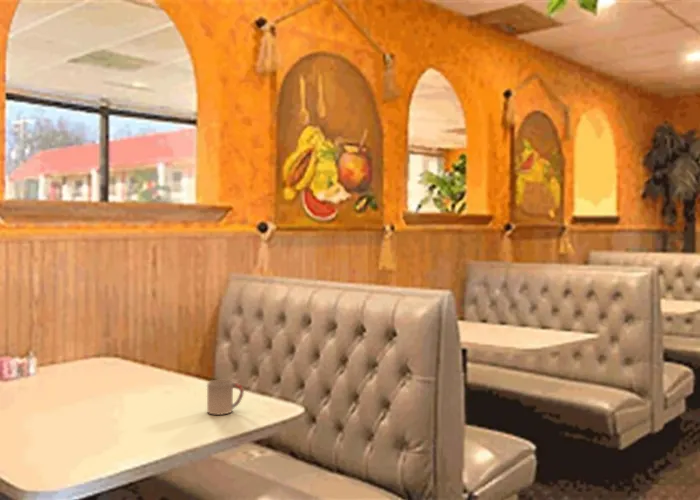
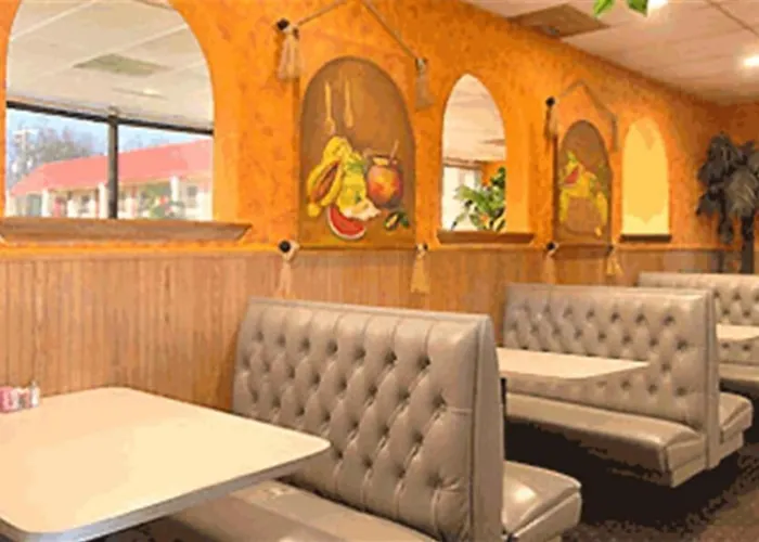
- cup (225, 396)
